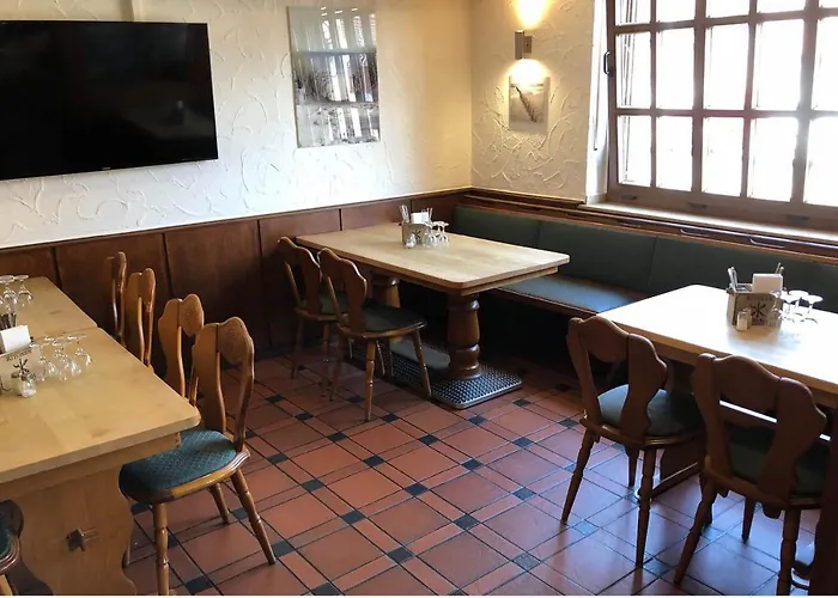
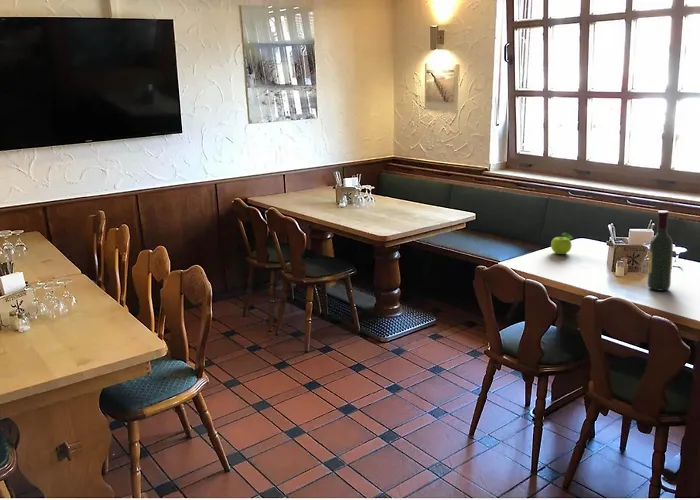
+ wine bottle (660, 250)
+ fruit (563, 243)
